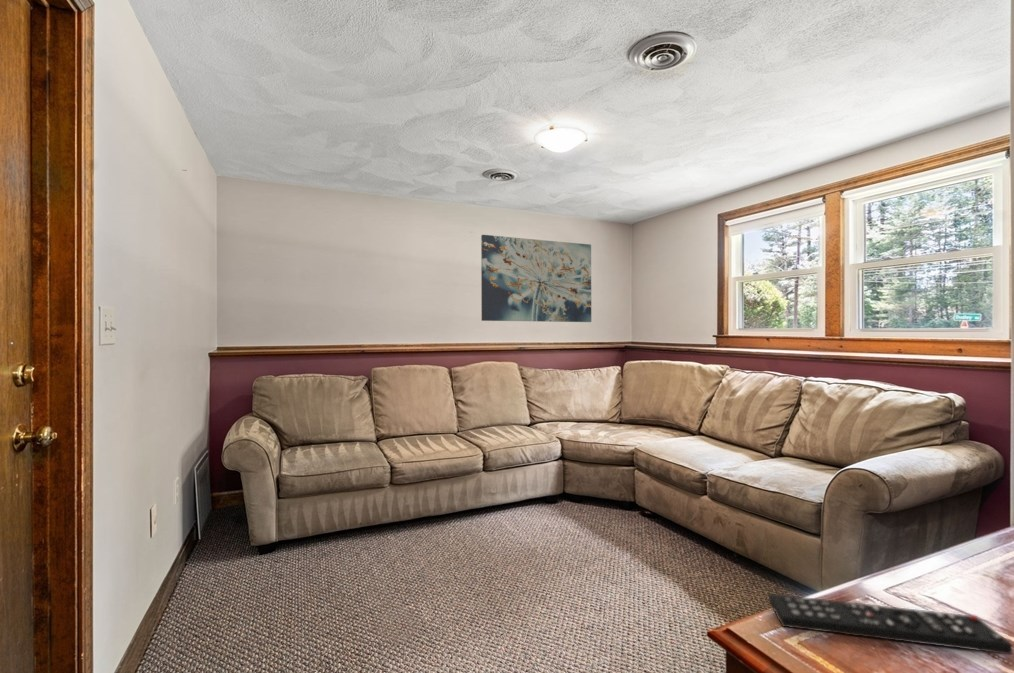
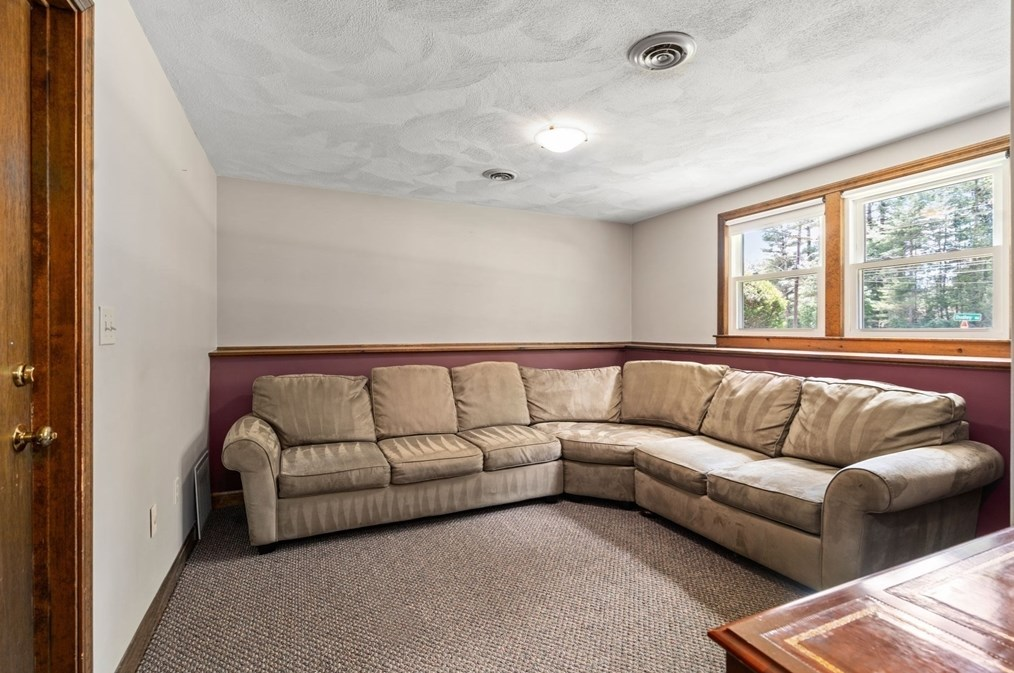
- wall art (539, 280)
- remote control (880, 620)
